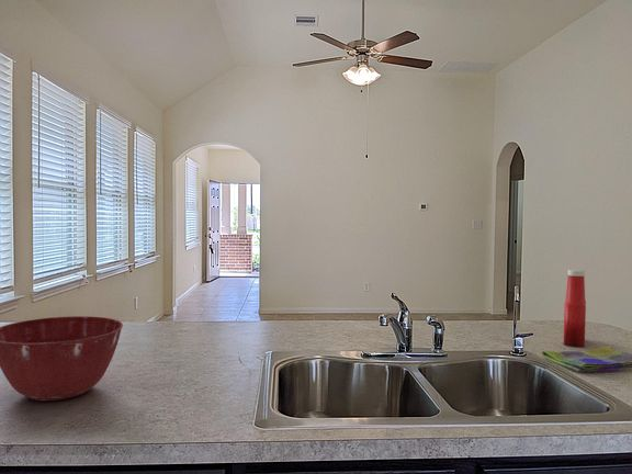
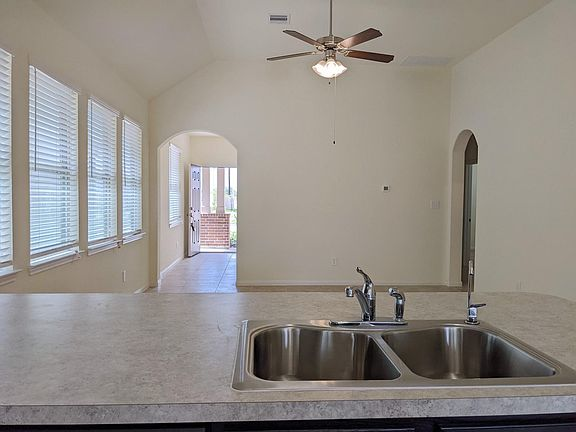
- dish towel (594, 358)
- mixing bowl (59, 359)
- soap bottle (575, 306)
